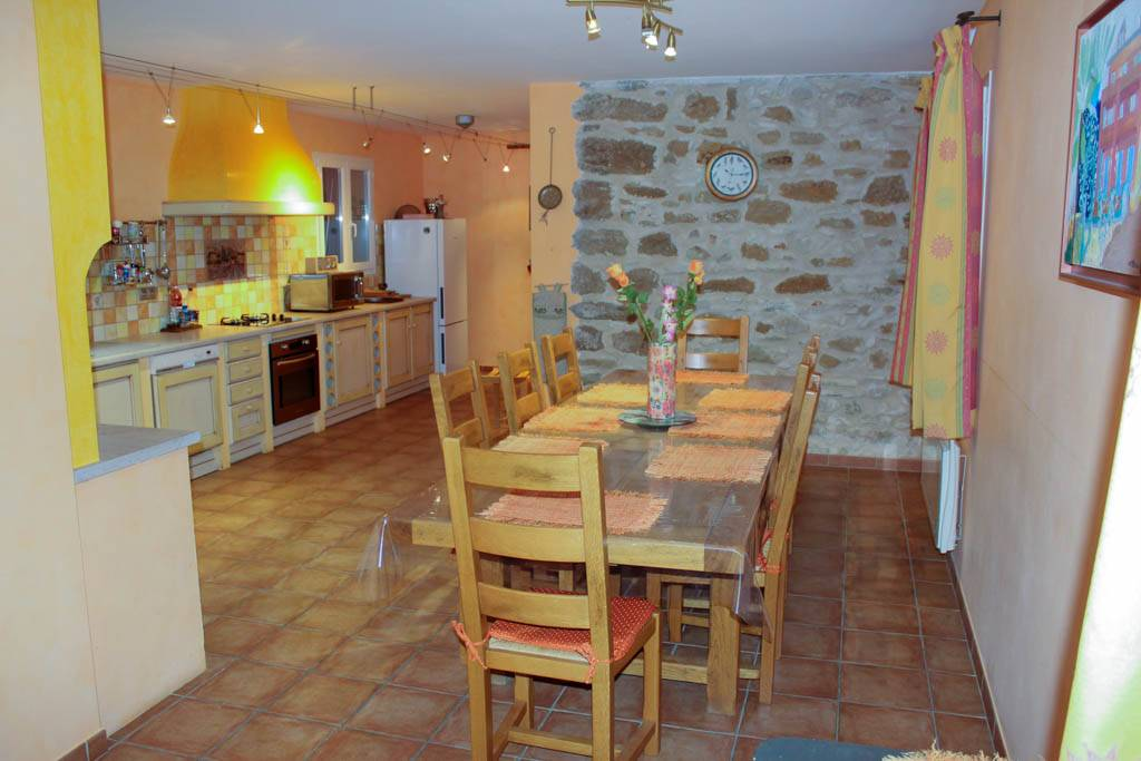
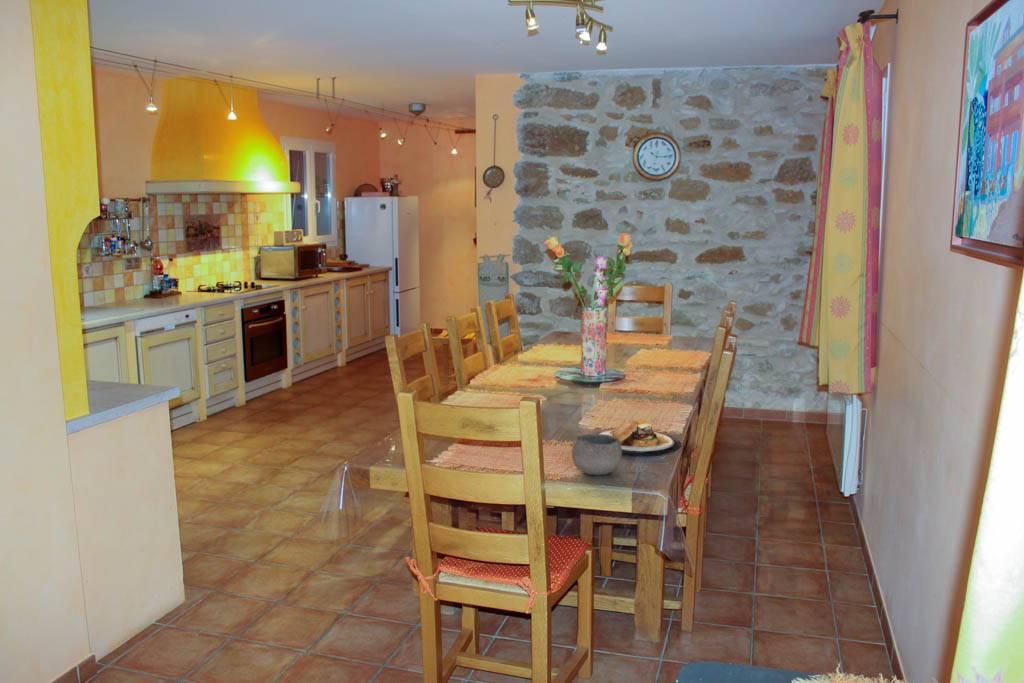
+ bowl (596, 455)
+ plate (635, 429)
